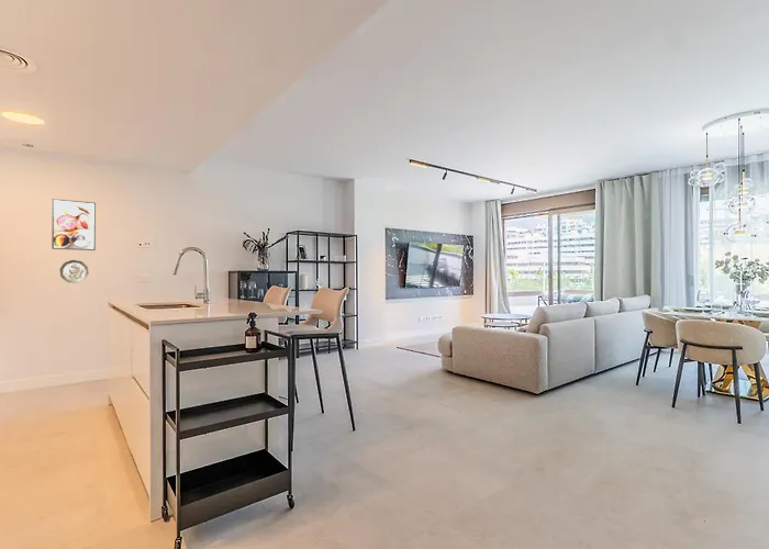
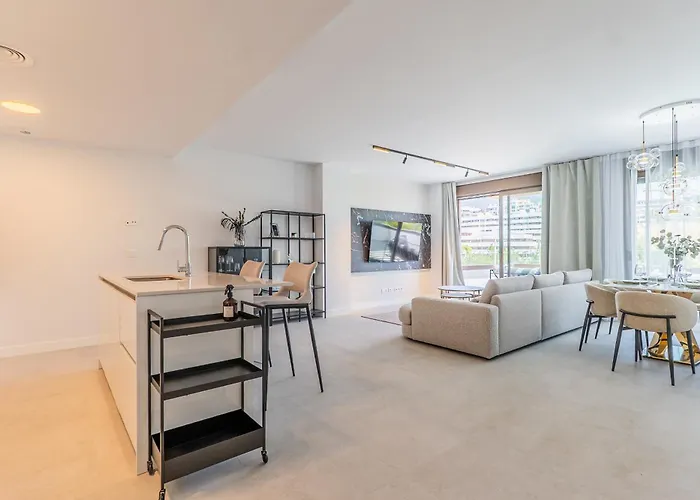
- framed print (74, 225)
- decorative plate (74, 271)
